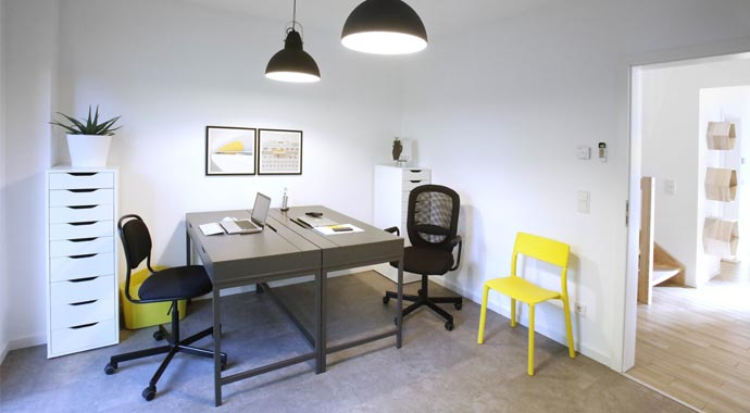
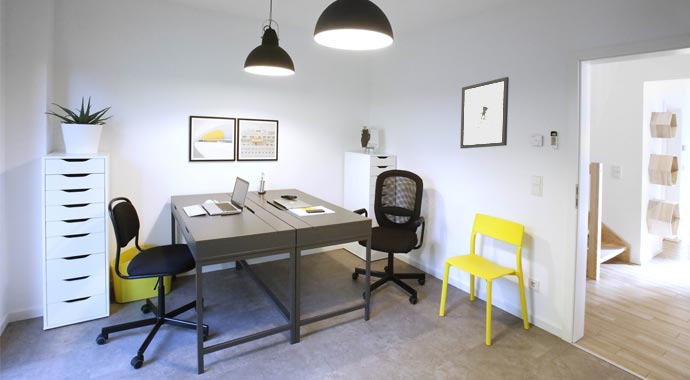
+ wall art (483, 115)
